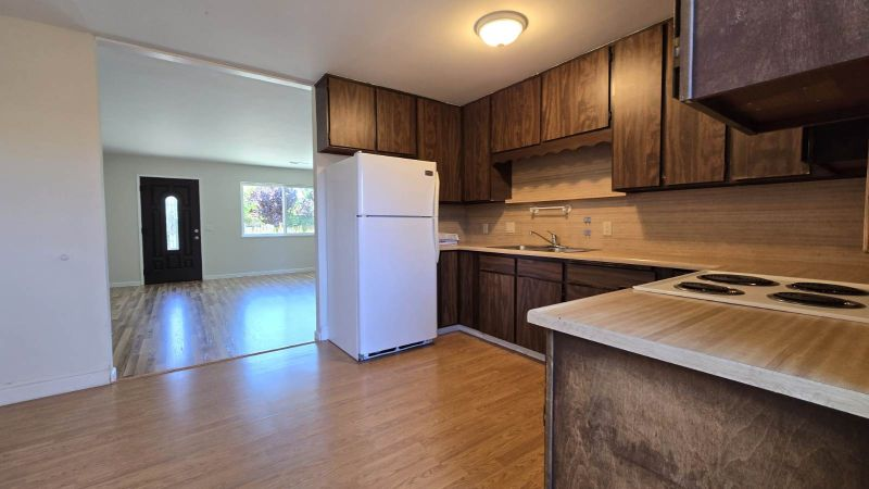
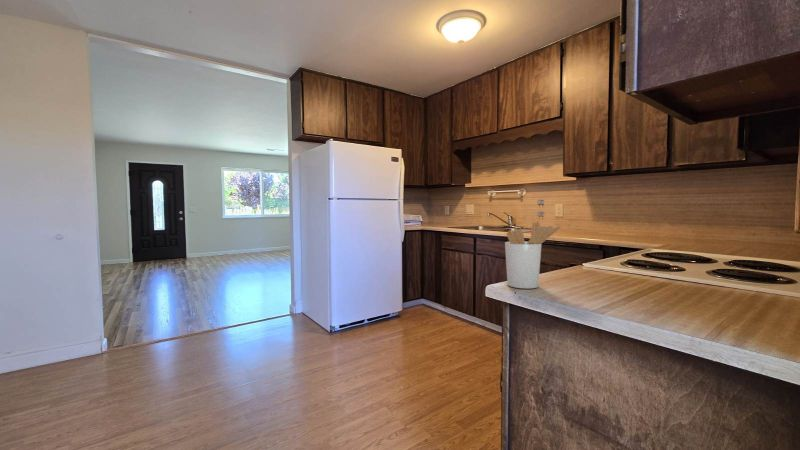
+ utensil holder (530, 254)
